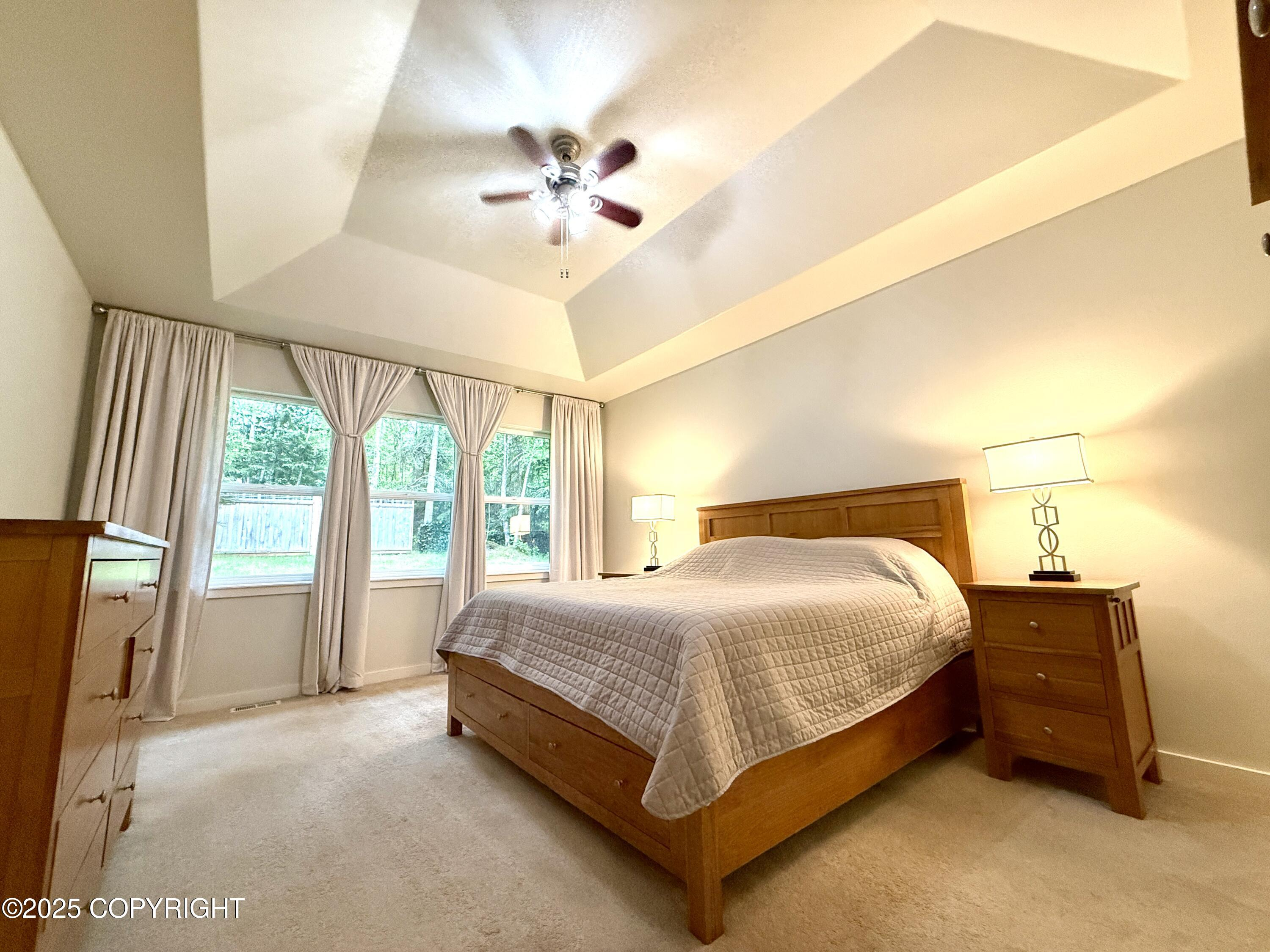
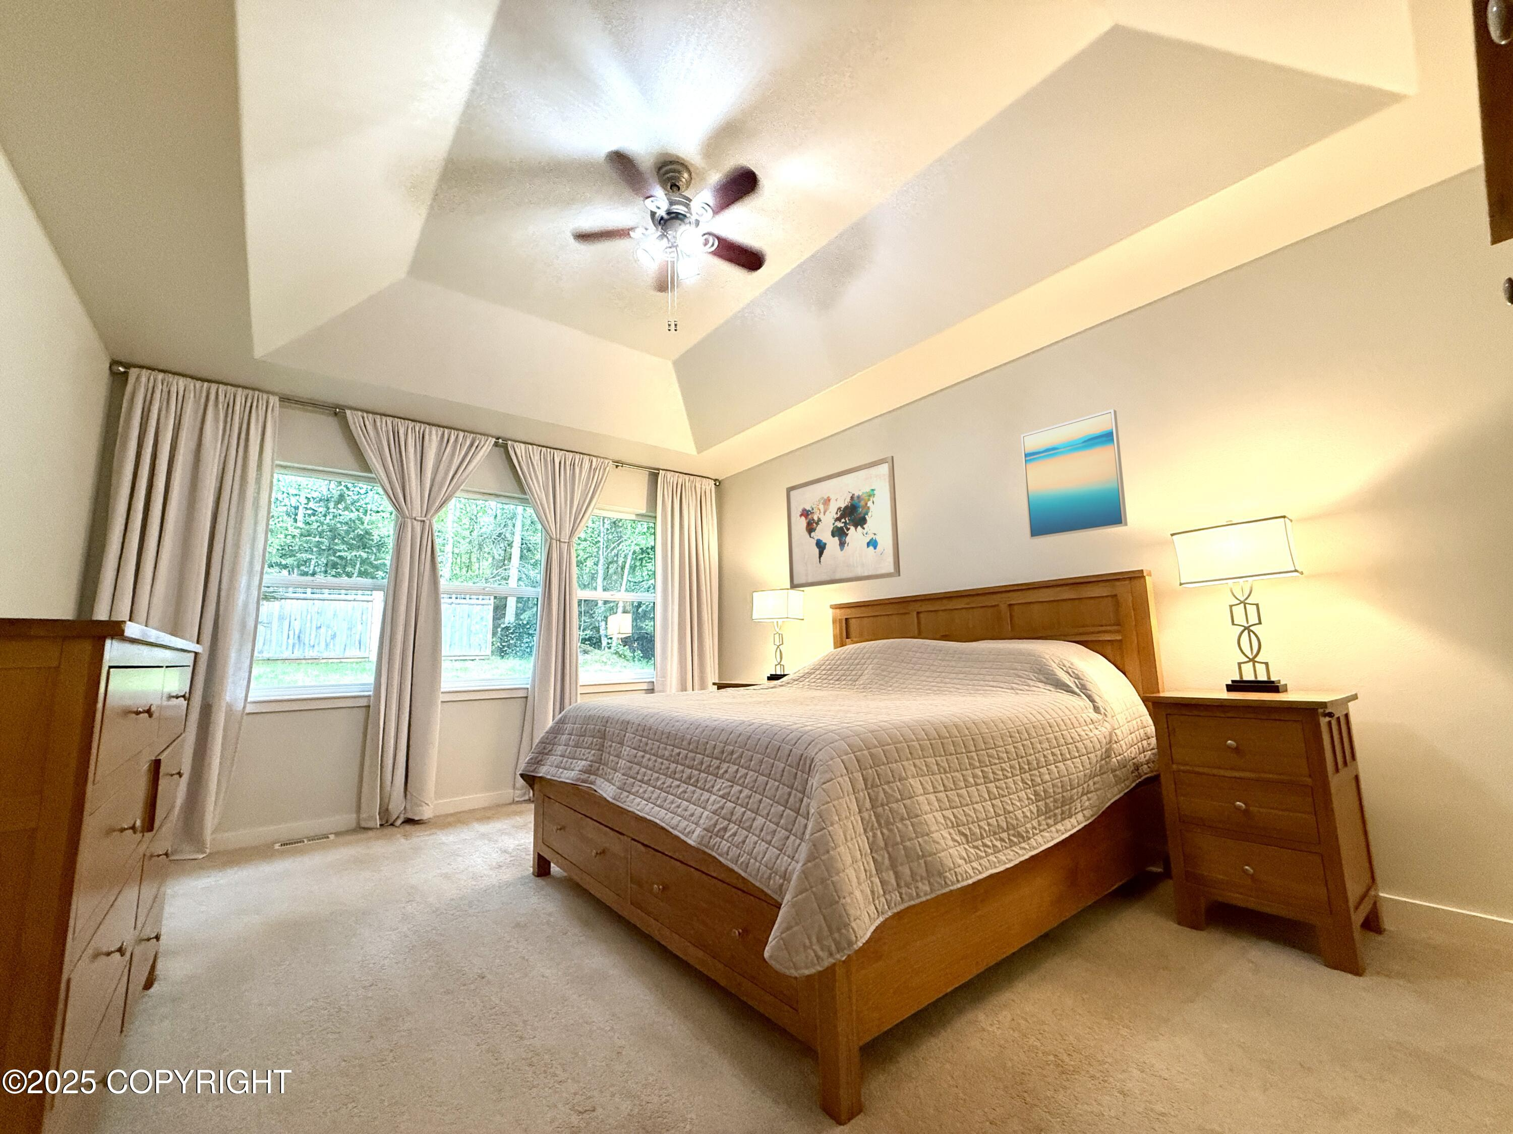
+ wall art (838, 528)
+ wall art (1071, 478)
